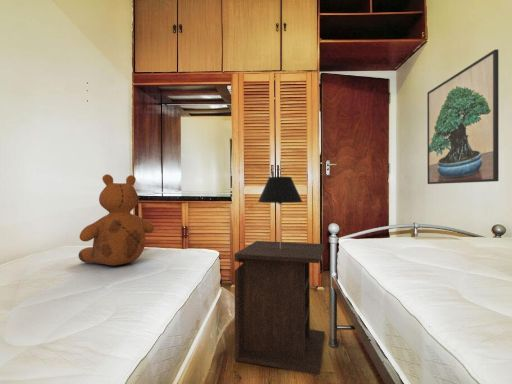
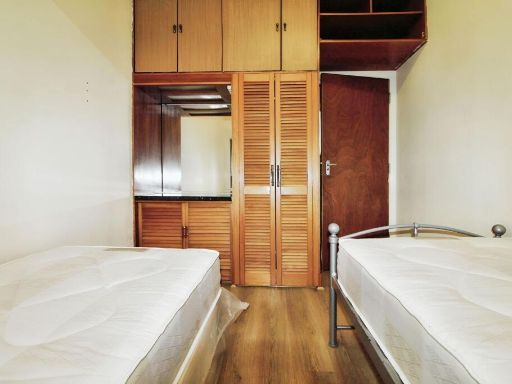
- table lamp (280, 203)
- nightstand (283, 297)
- teddy bear (113, 218)
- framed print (456, 128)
